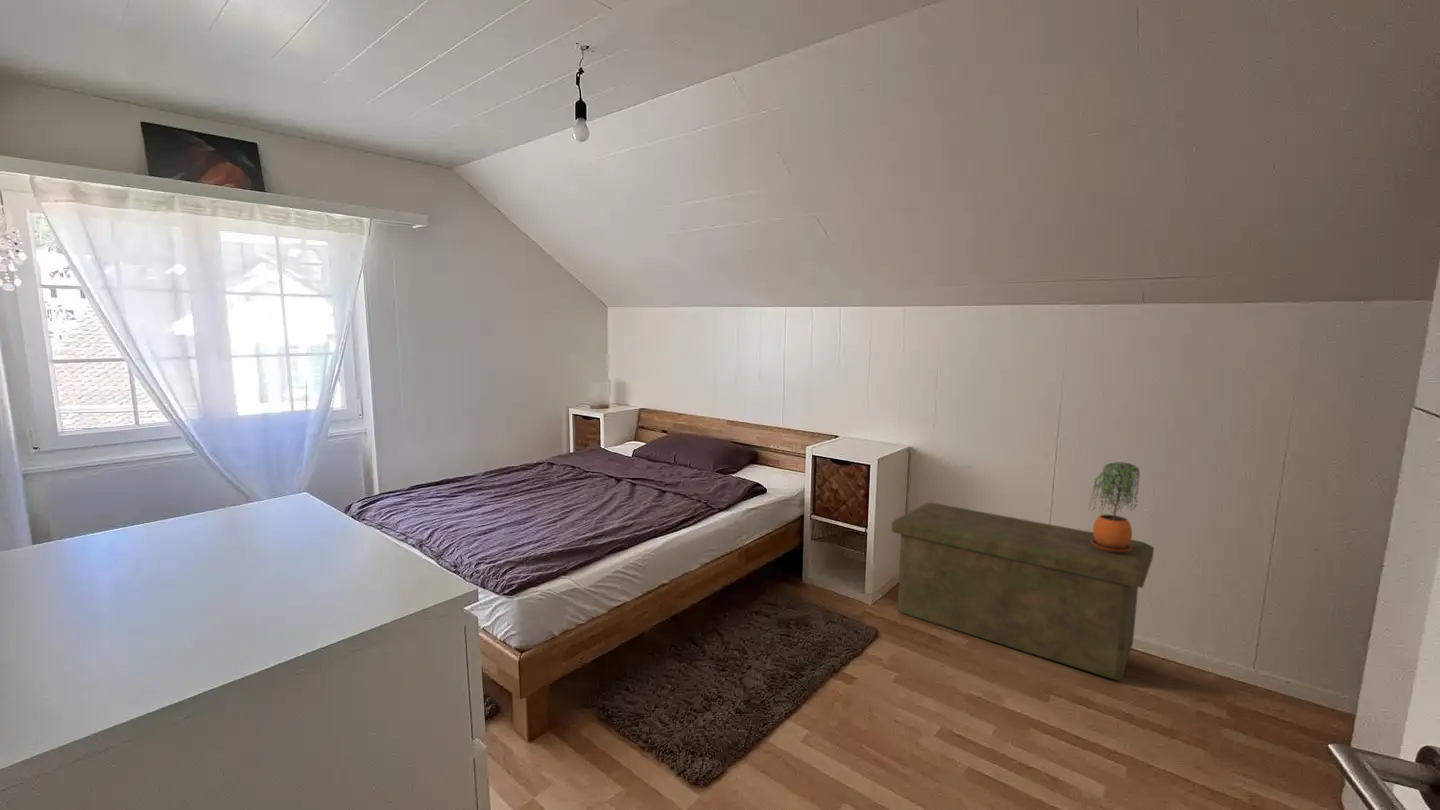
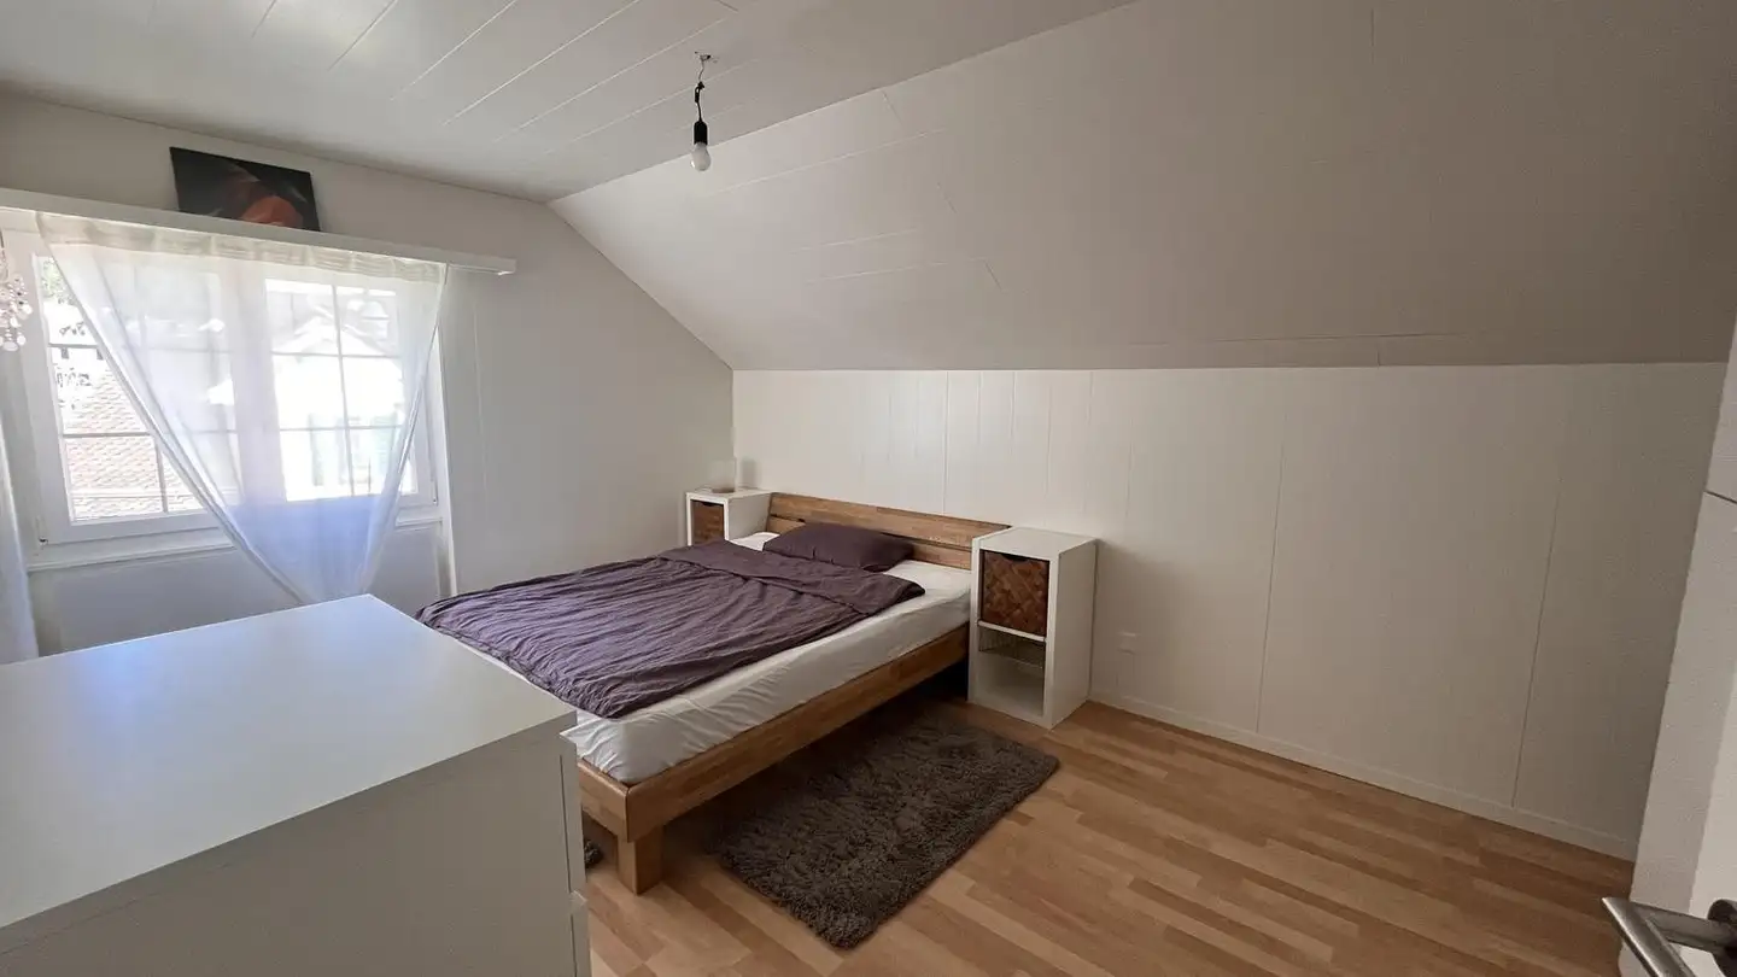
- potted plant (1113, 504)
- storage bench (1012, 579)
